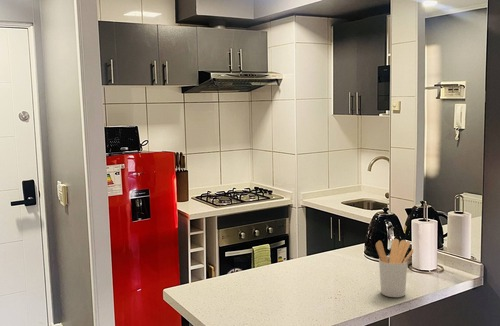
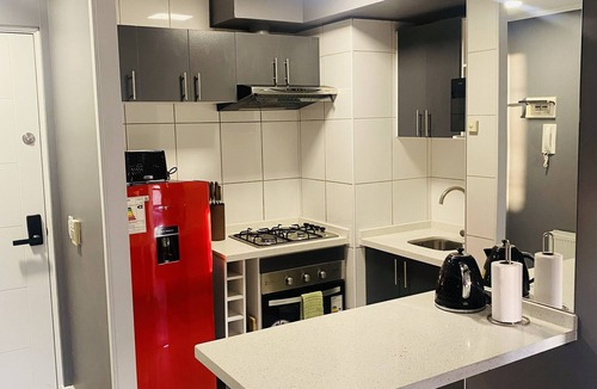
- utensil holder (395, 266)
